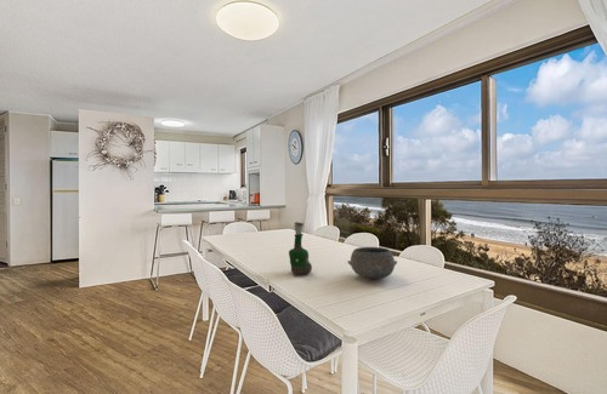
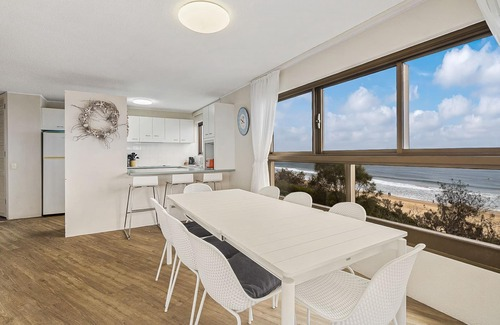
- bowl (371, 263)
- grog bottle (300, 247)
